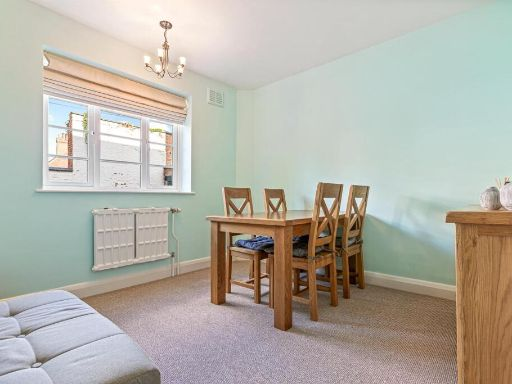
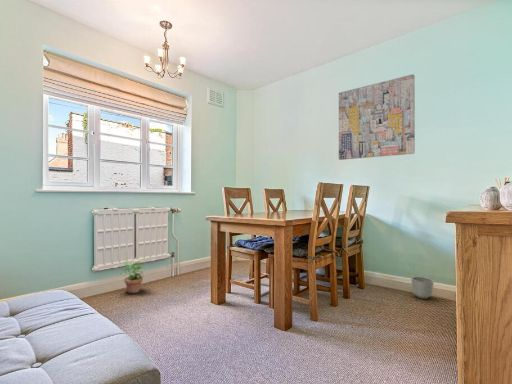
+ planter (422, 288)
+ potted plant (130, 275)
+ wall art (373, 120)
